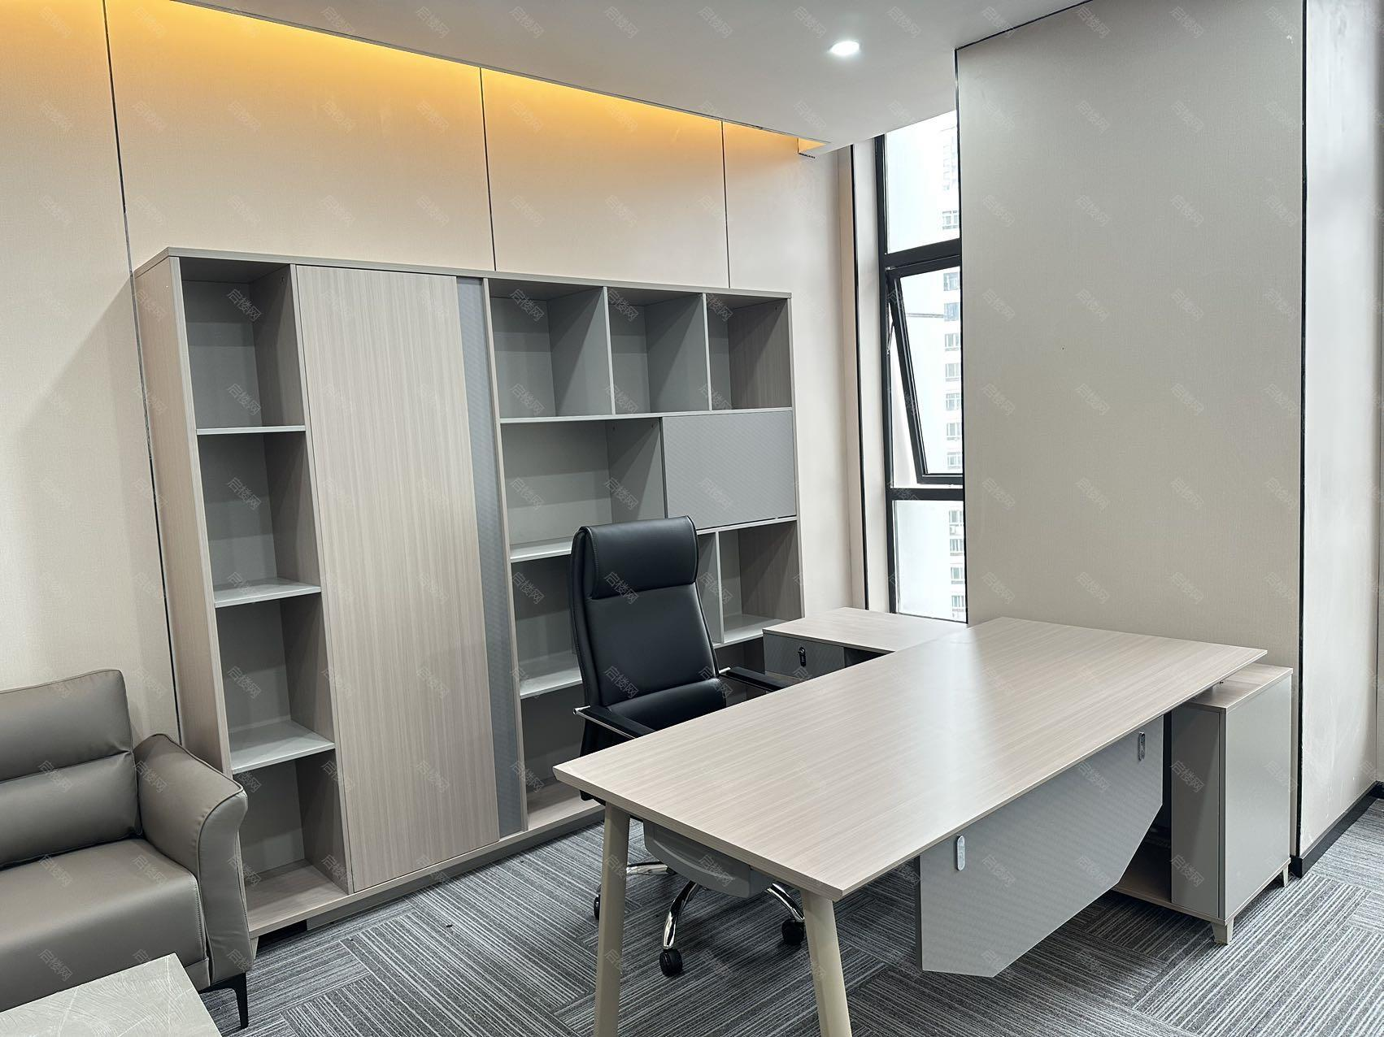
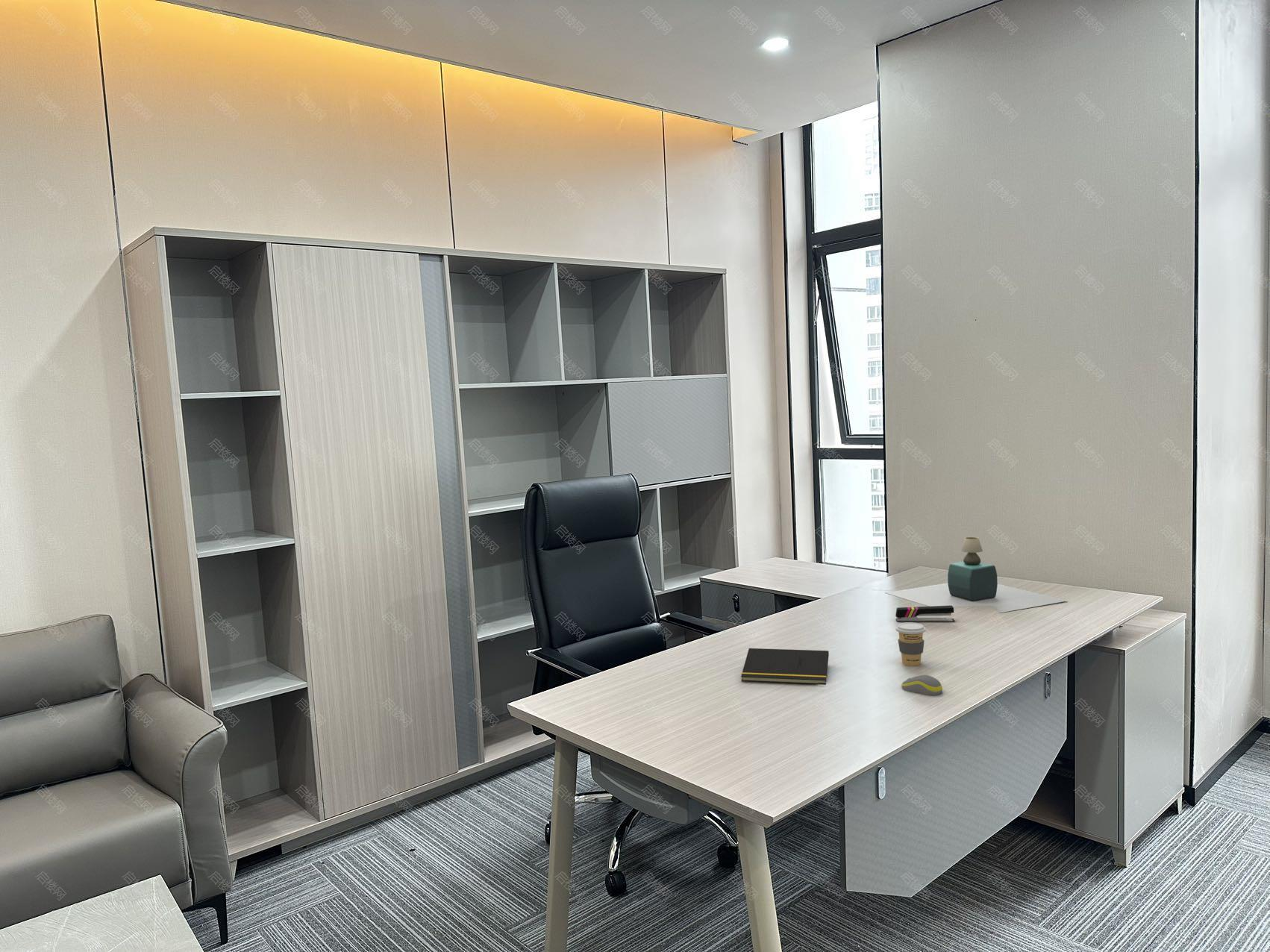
+ stapler (925, 613)
+ desk lamp (972, 567)
+ coffee cup (910, 644)
+ computer mouse (922, 683)
+ notepad (786, 666)
